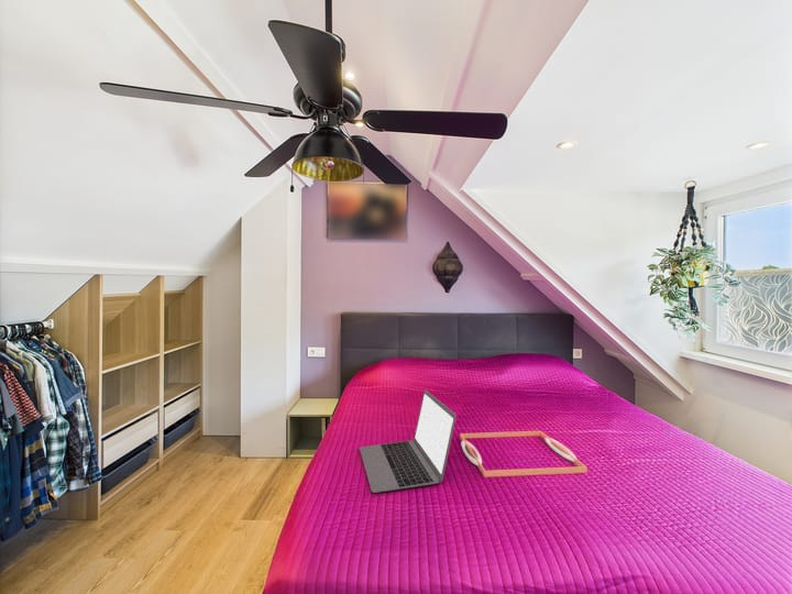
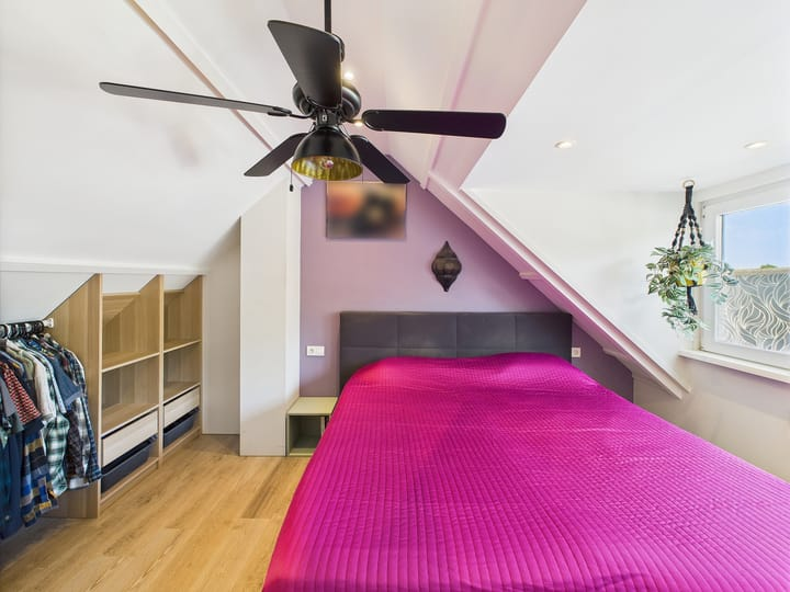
- laptop (403, 441)
- serving tray (516, 436)
